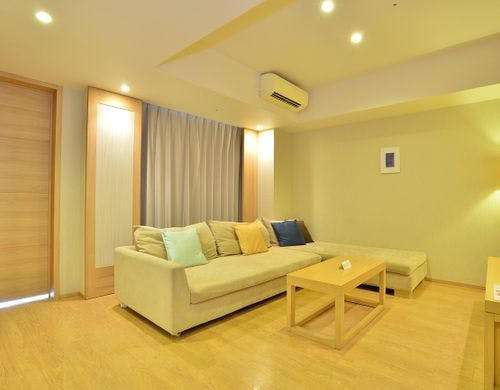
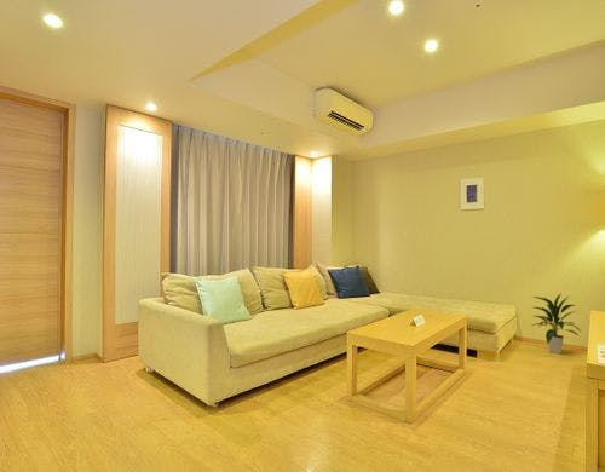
+ indoor plant (554, 322)
